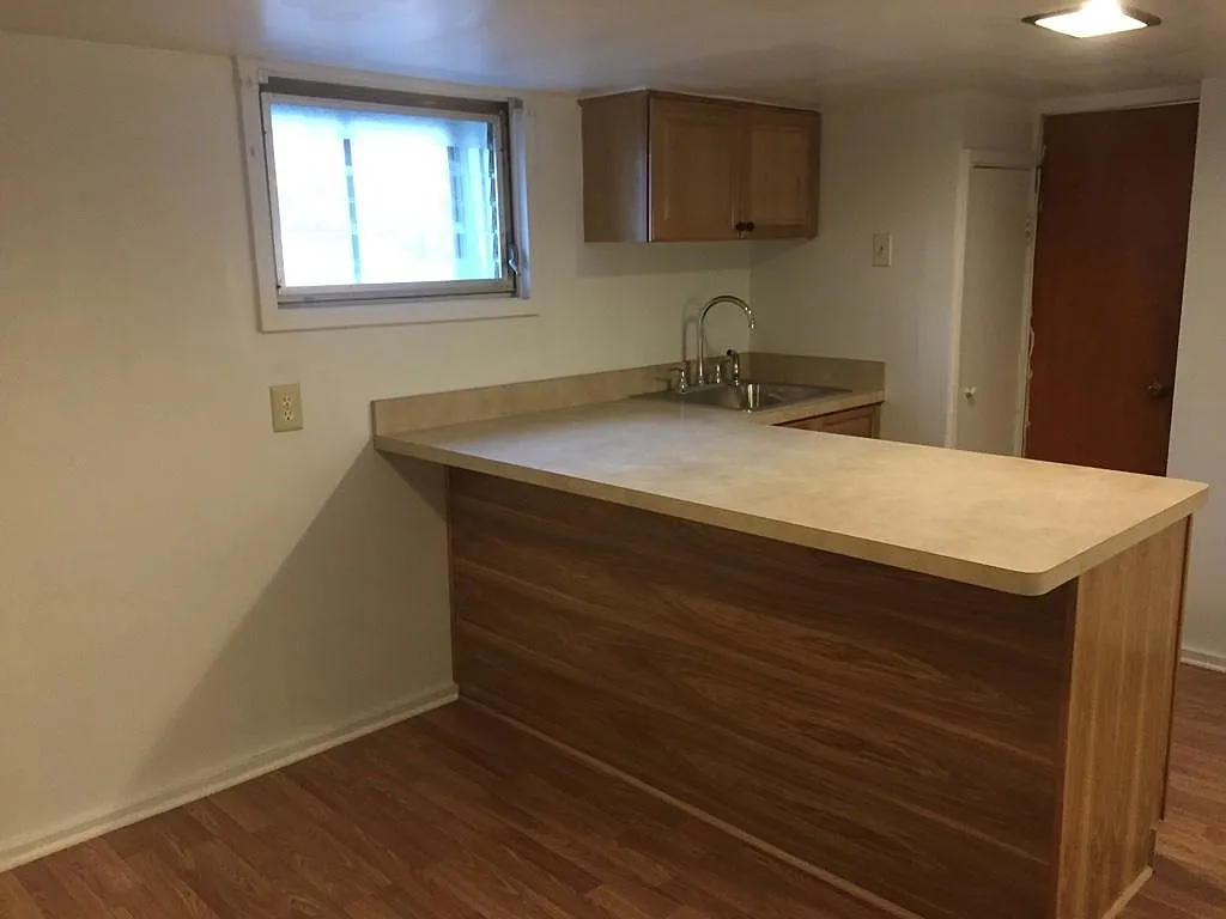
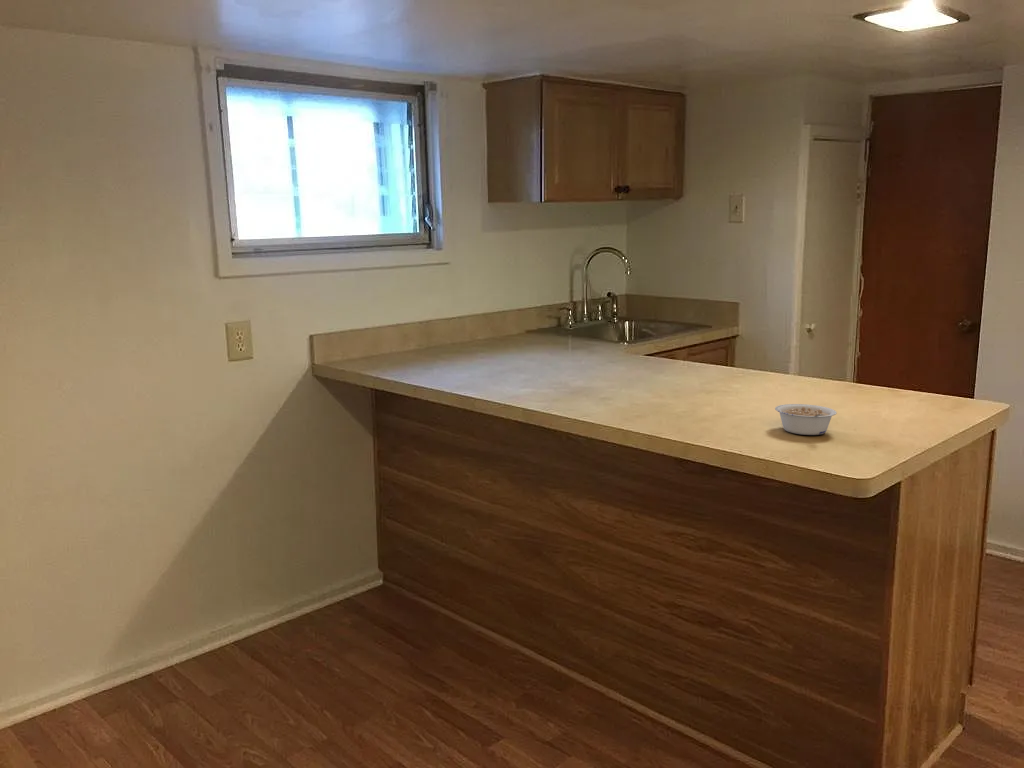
+ legume (807, 418)
